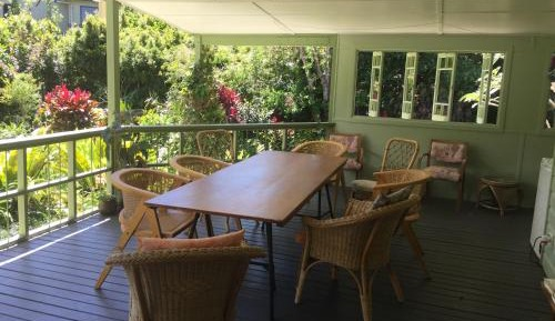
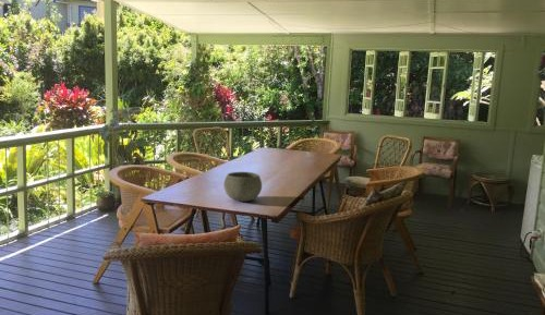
+ bowl (242, 186)
